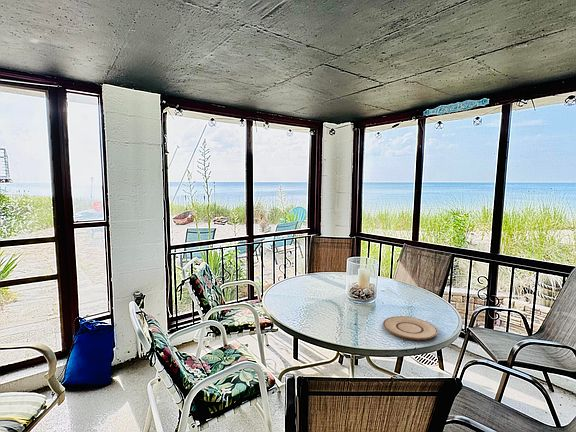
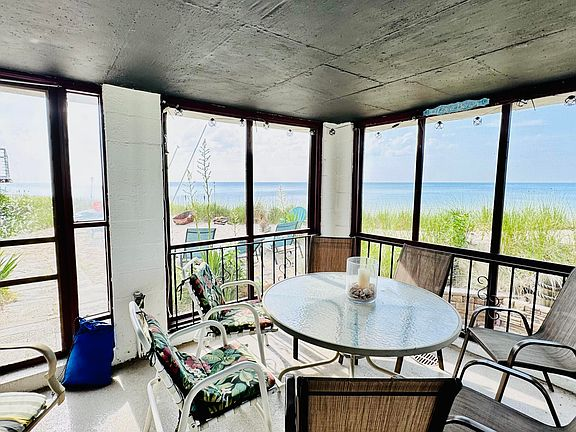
- plate (409, 327)
